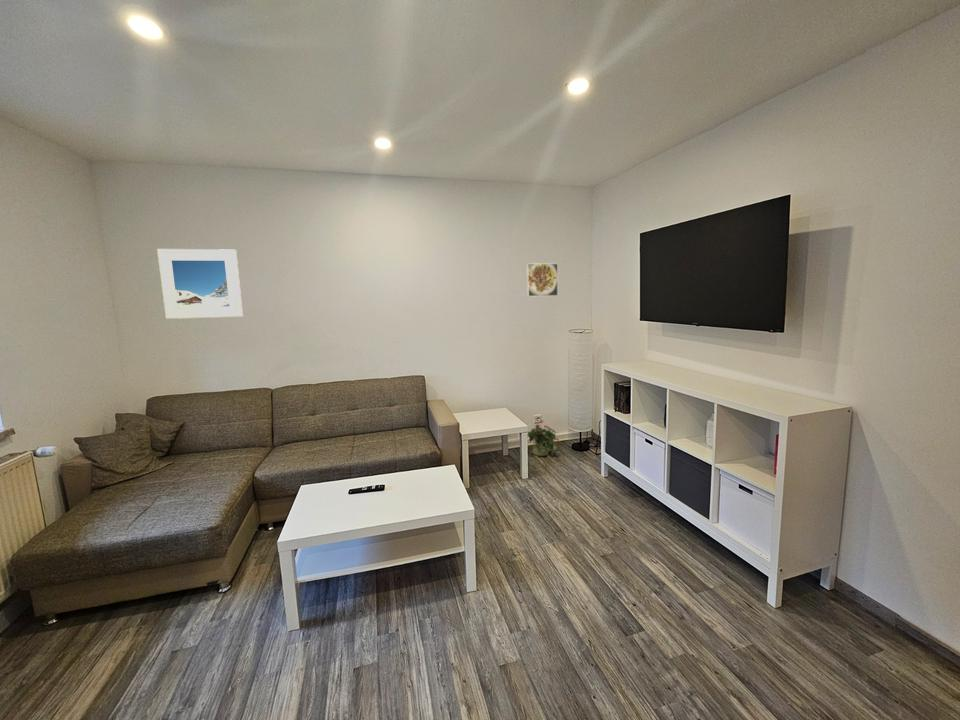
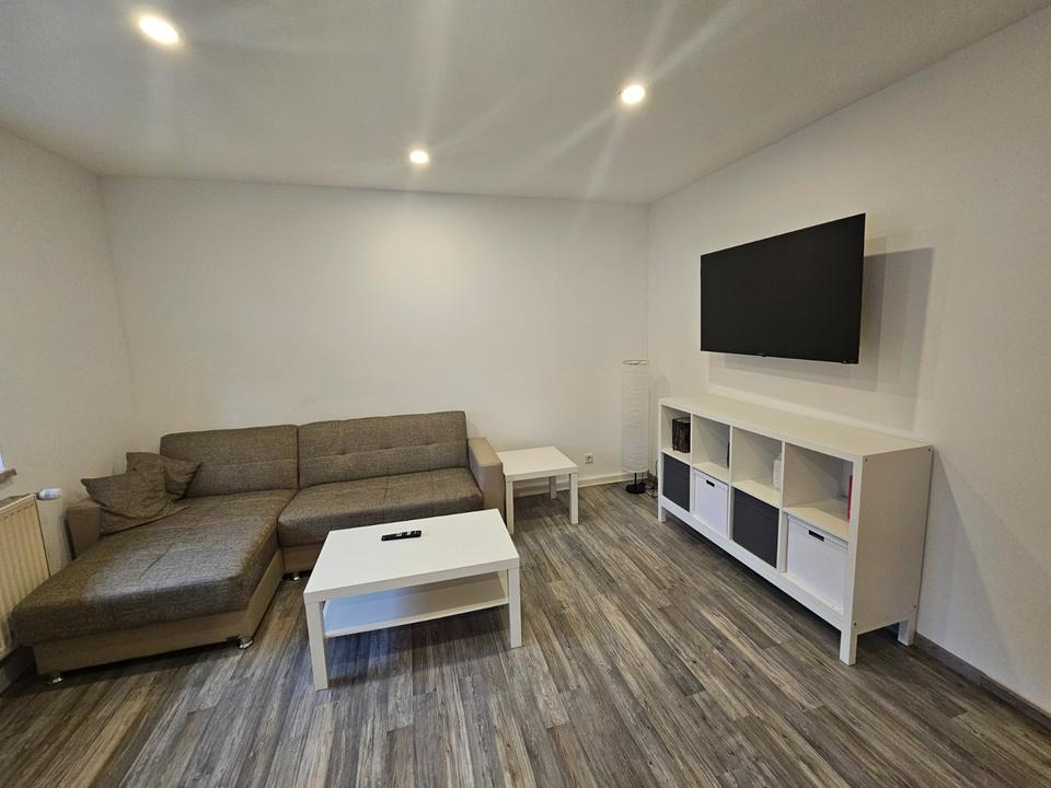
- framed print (201, 283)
- potted plant (544, 437)
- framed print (542, 279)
